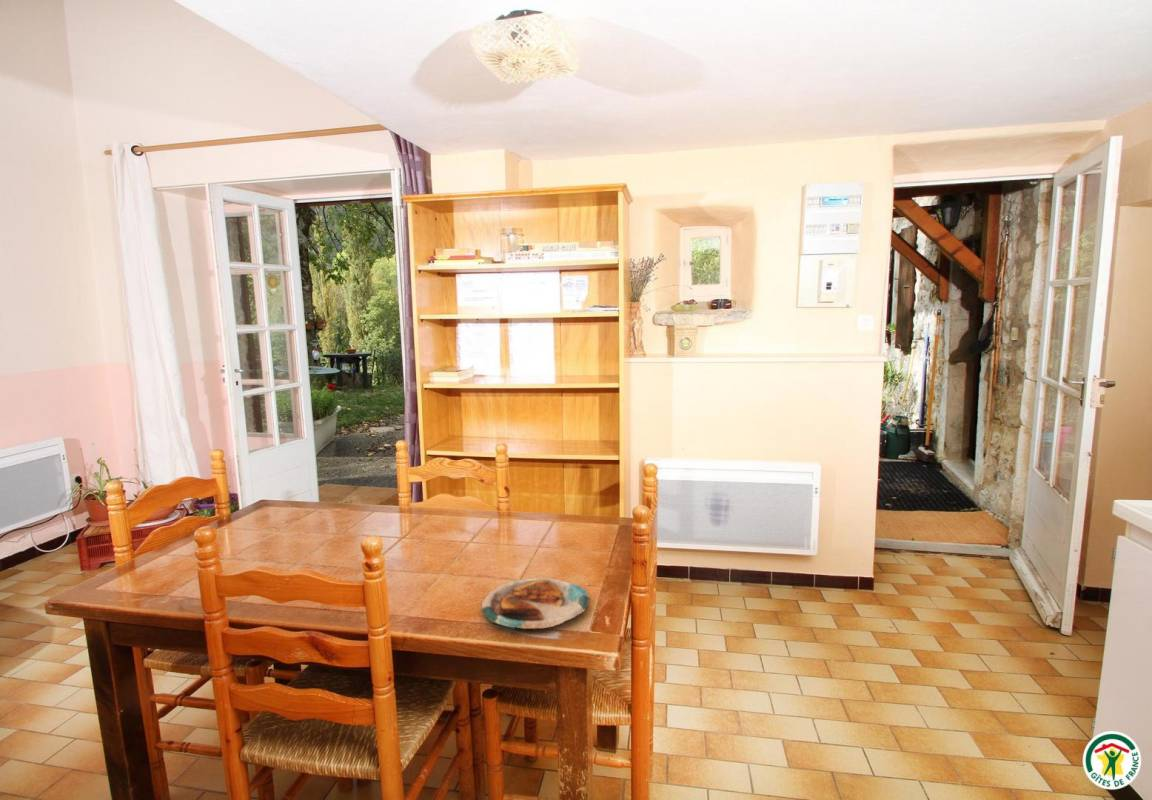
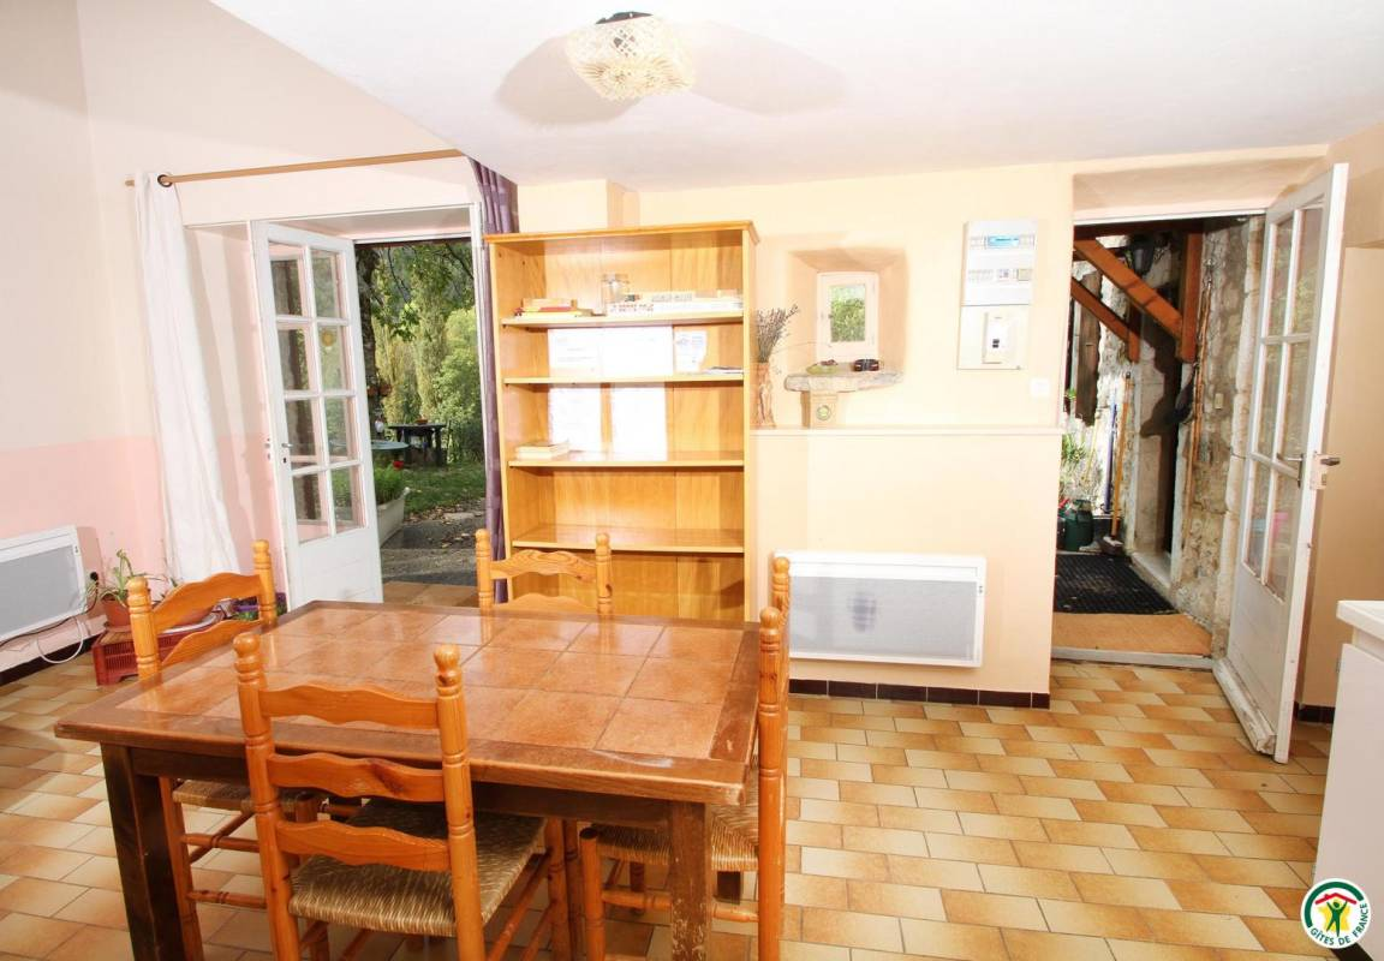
- plate (535, 602)
